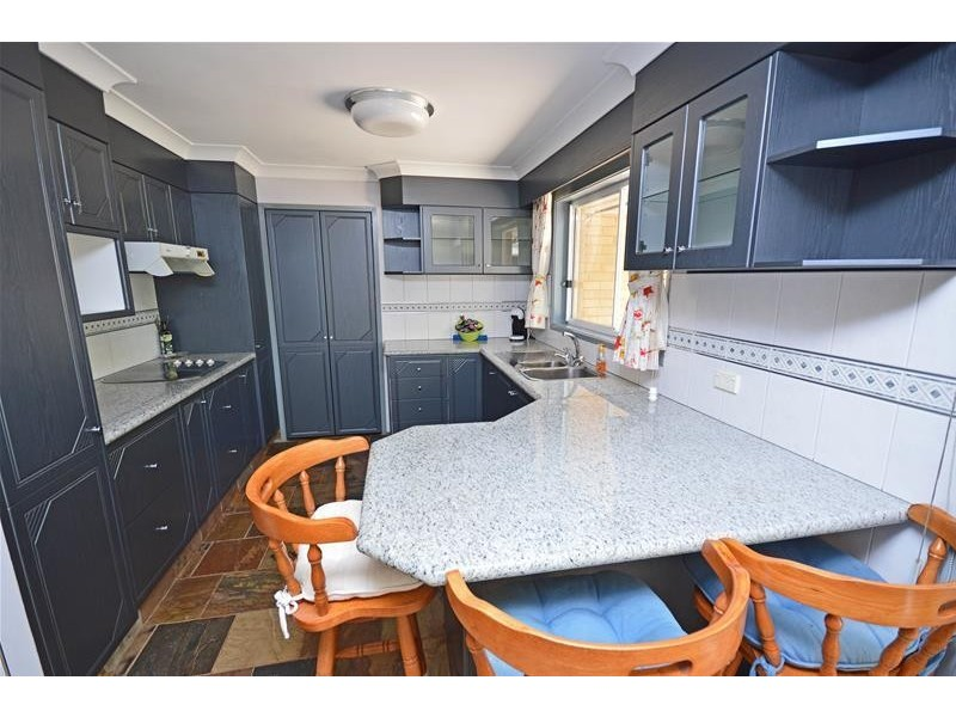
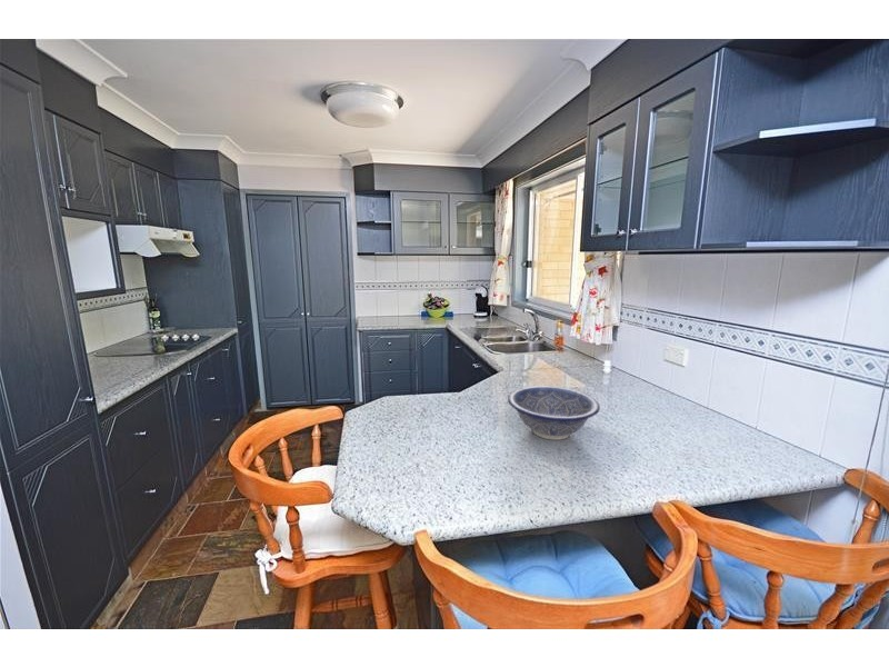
+ decorative bowl (551, 416)
